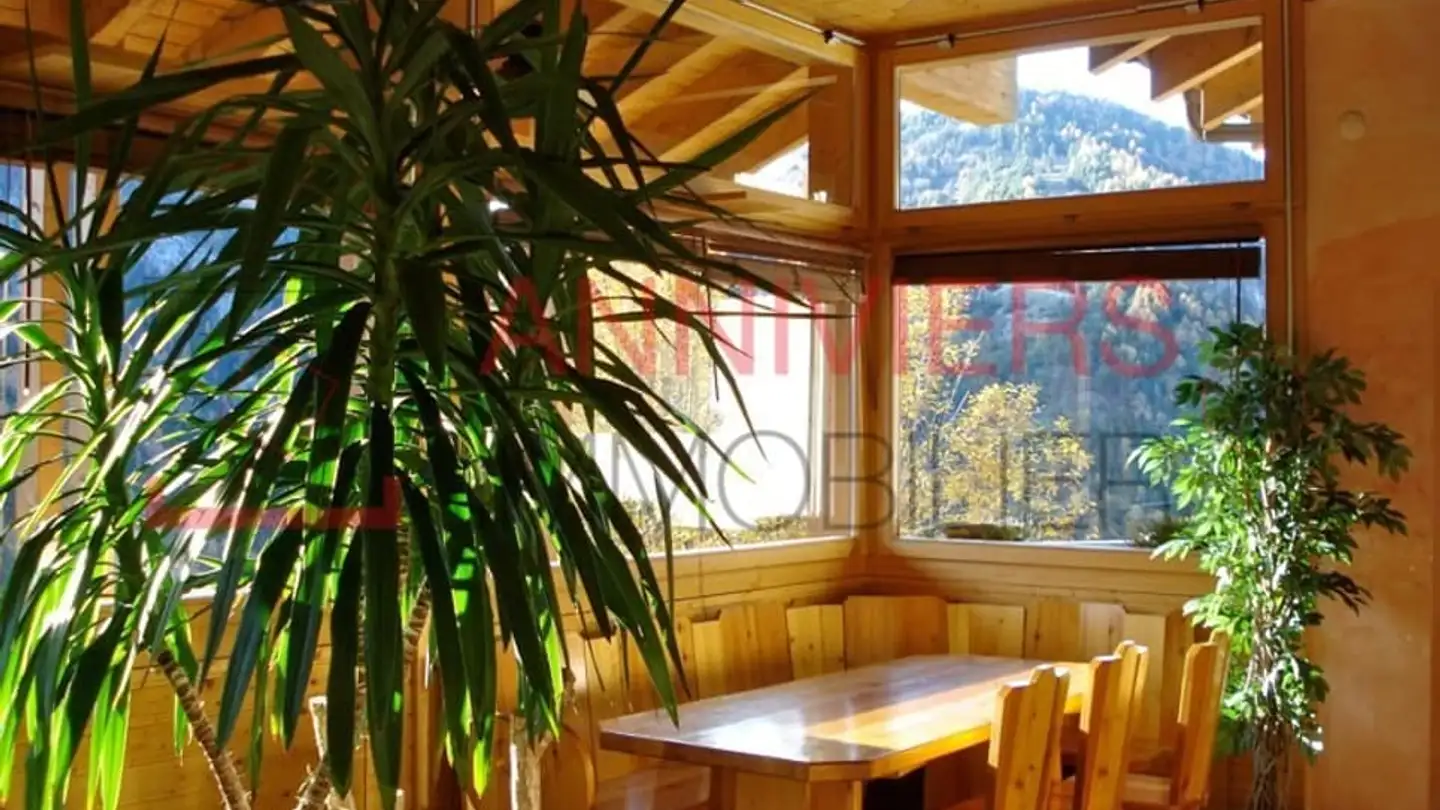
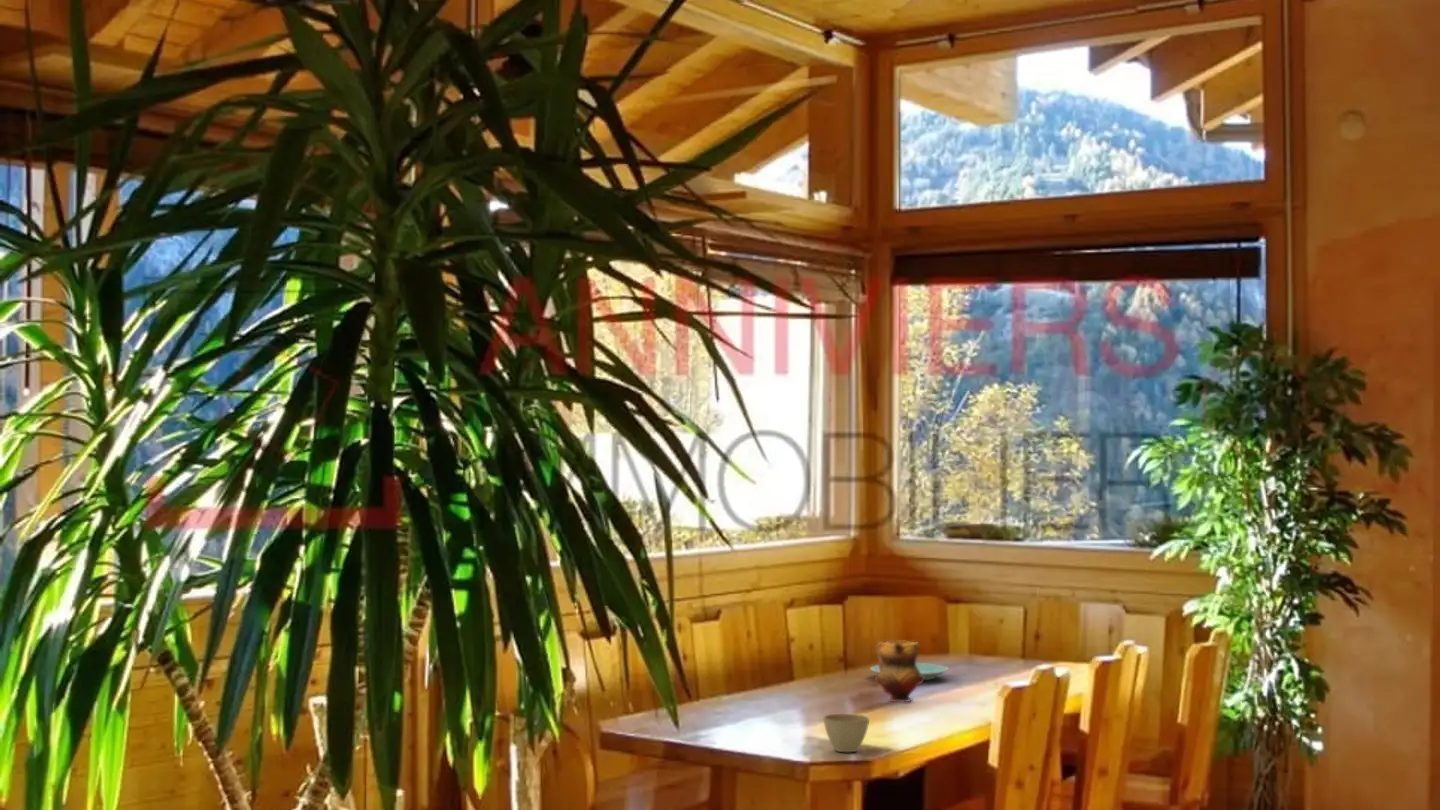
+ flower pot (846, 733)
+ teapot (900, 665)
+ plate (916, 666)
